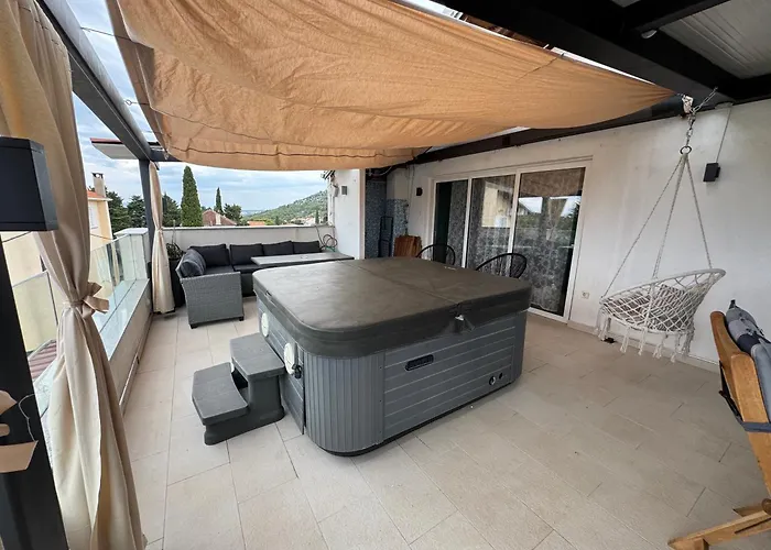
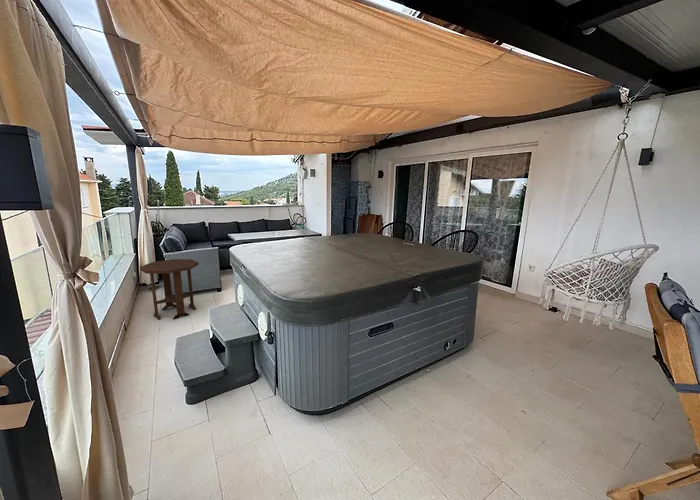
+ side table (171, 288)
